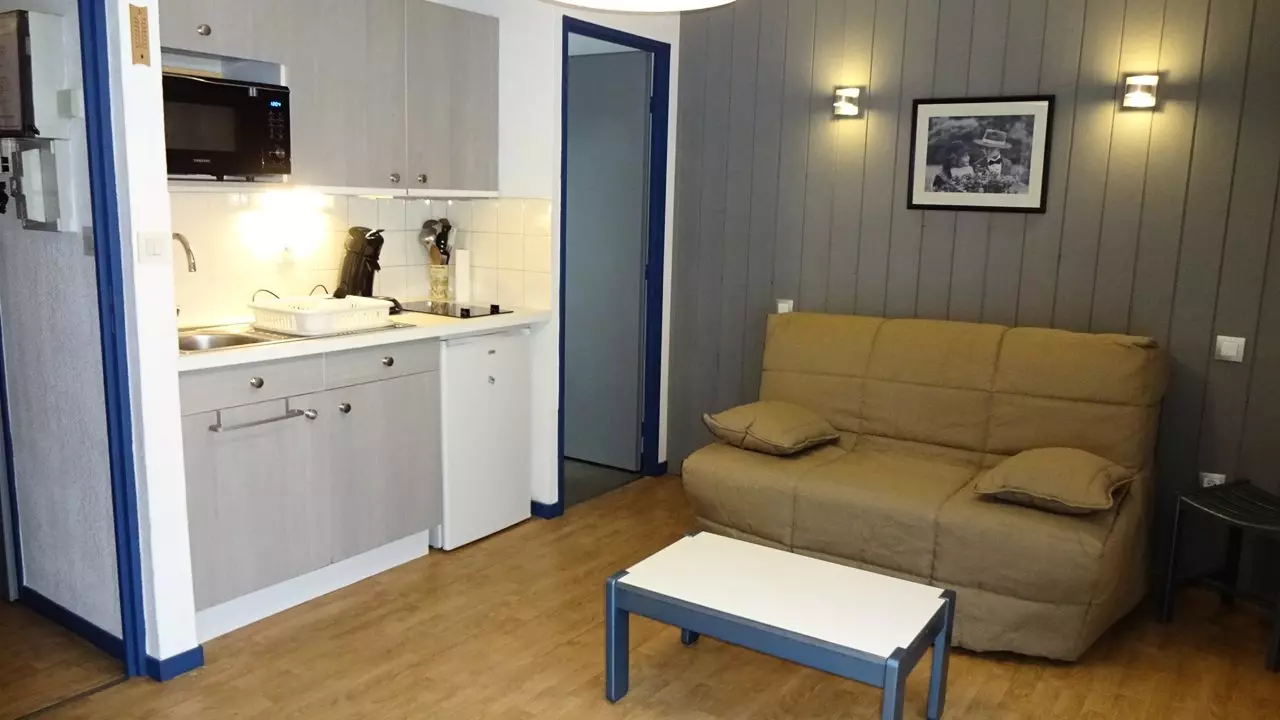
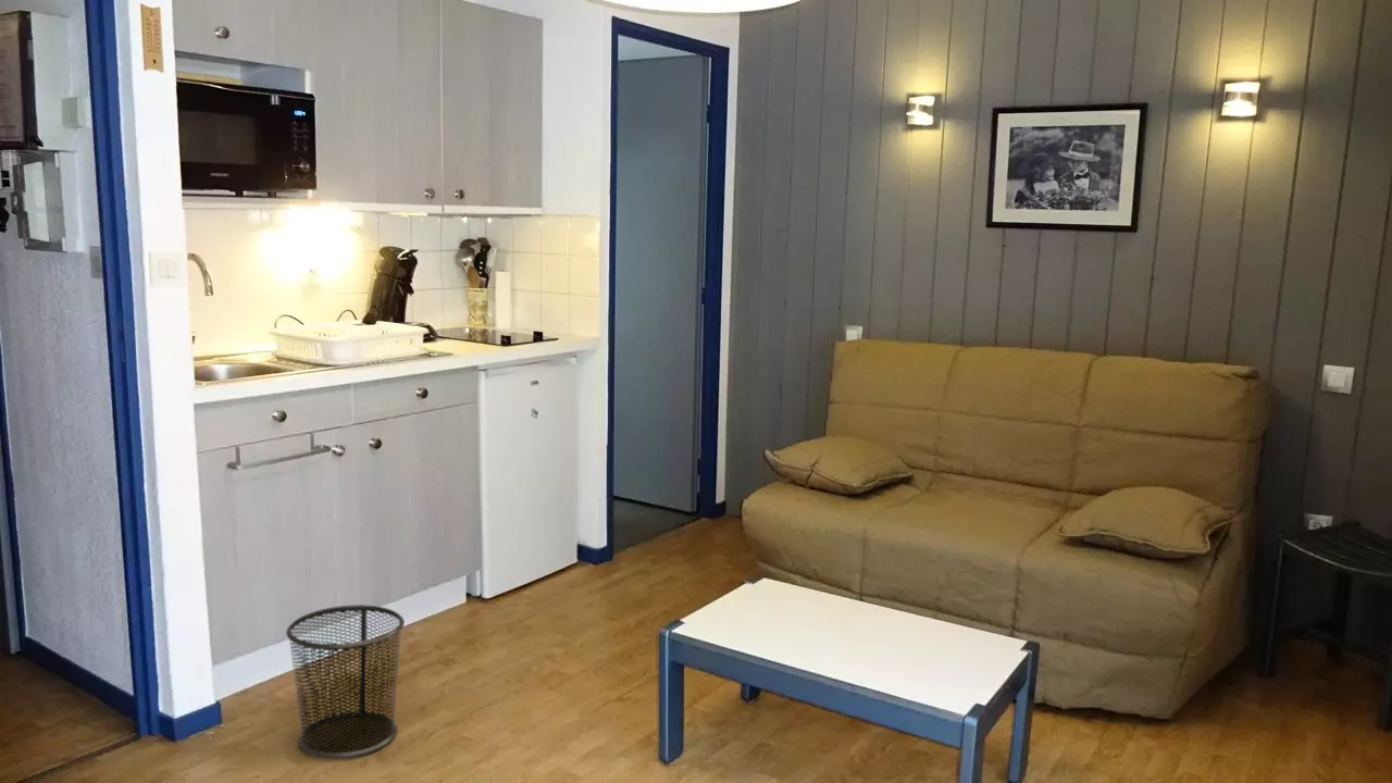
+ waste bin (347, 680)
